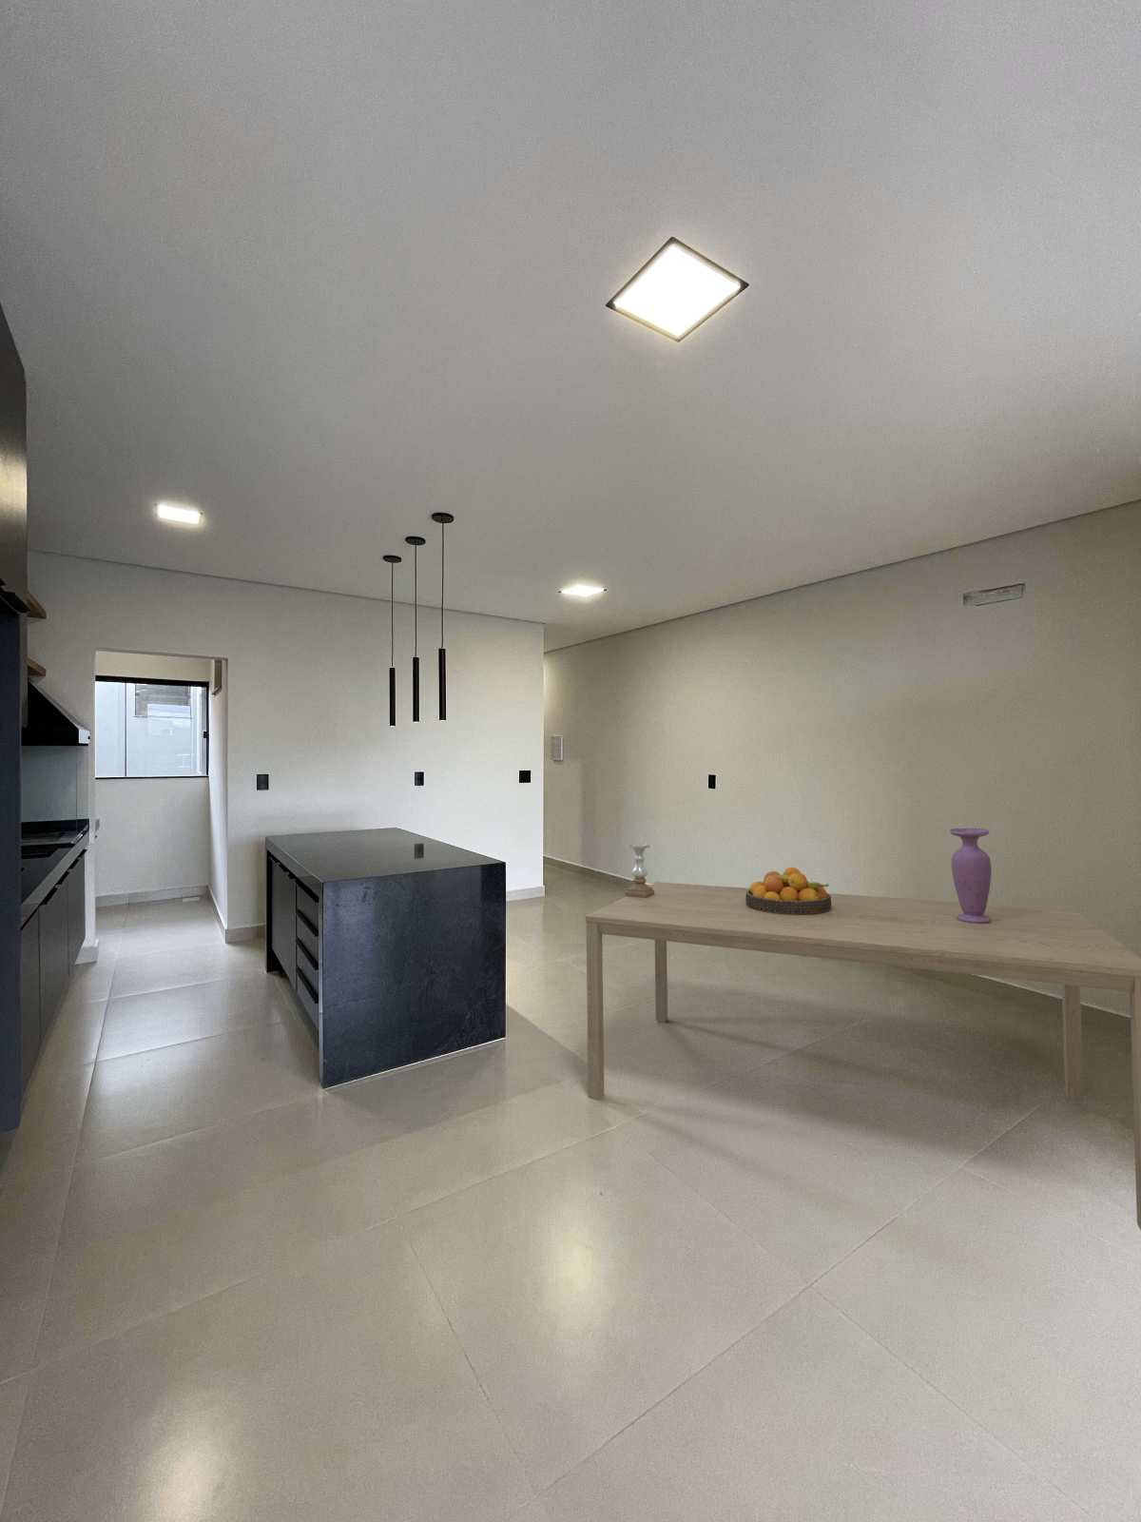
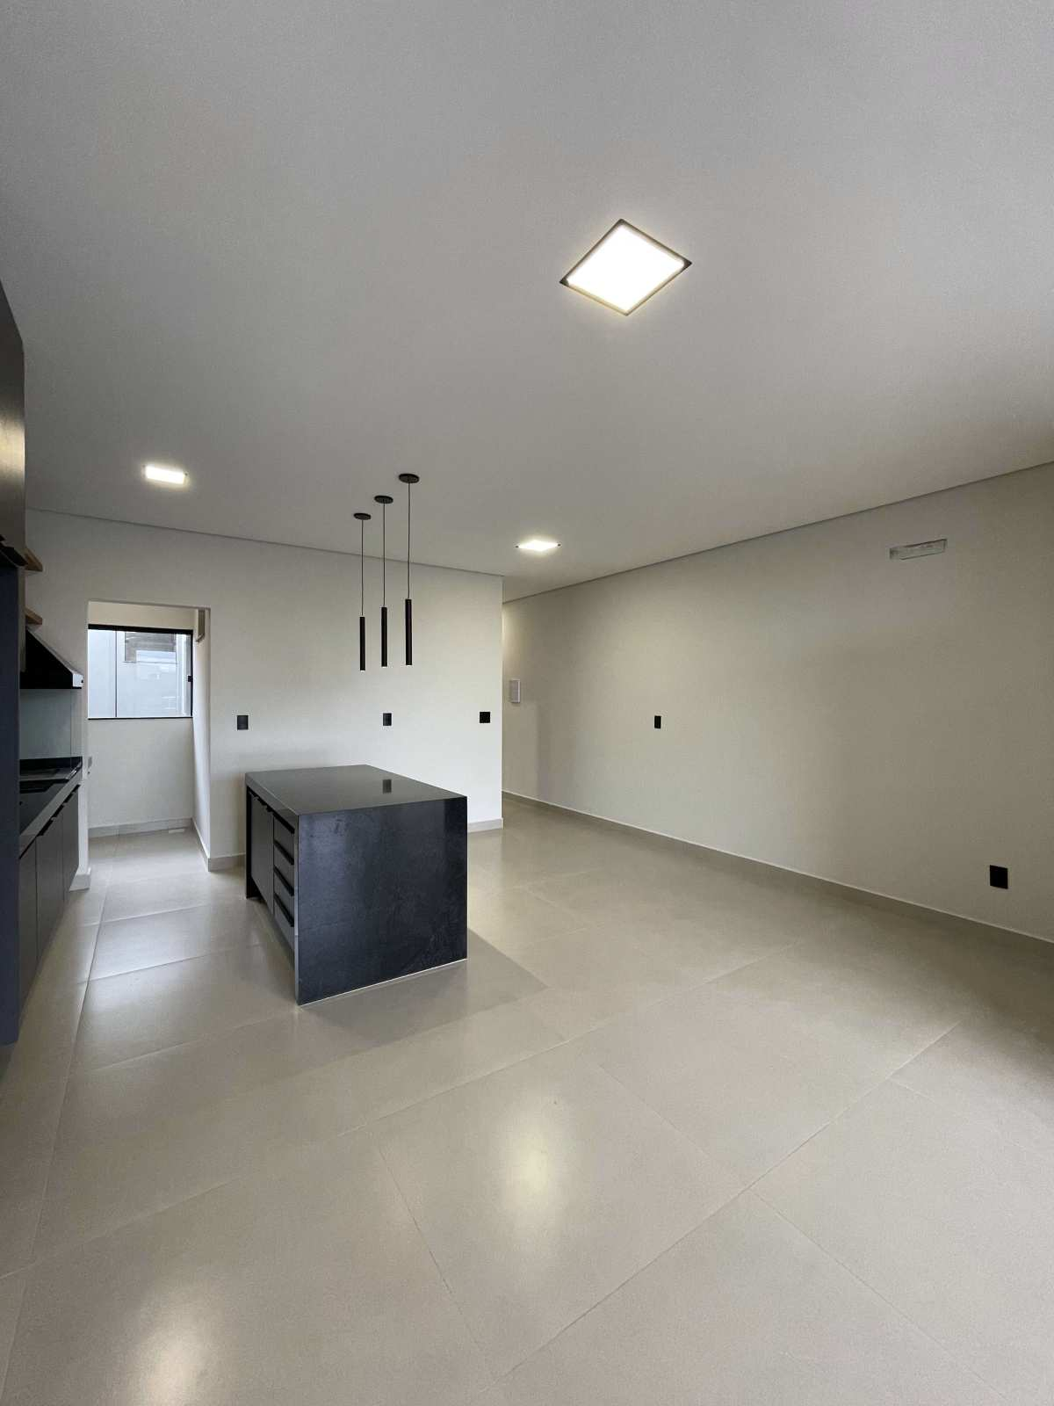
- fruit bowl (787, 888)
- dining table (833, 959)
- candle holder (639, 869)
- vase (971, 874)
